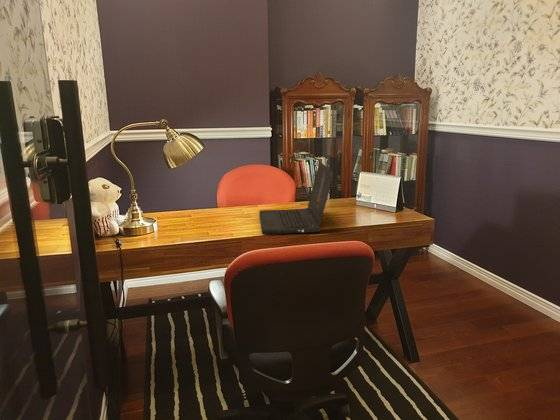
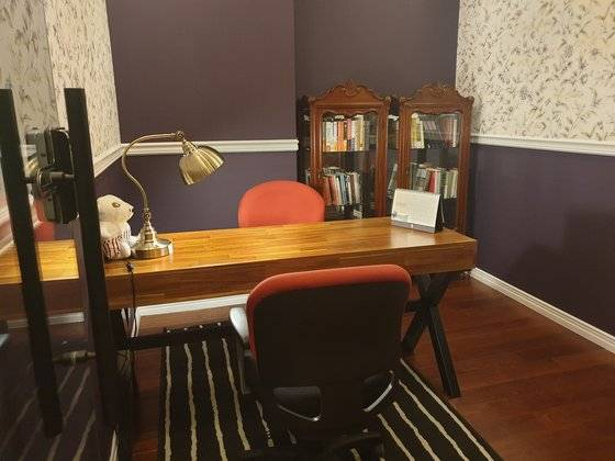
- laptop computer (293, 209)
